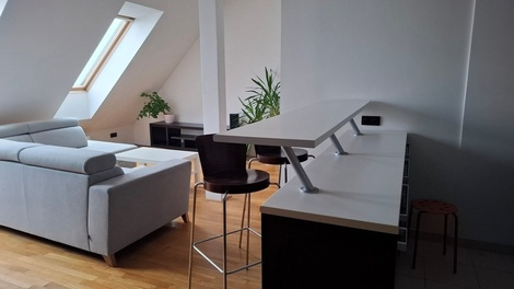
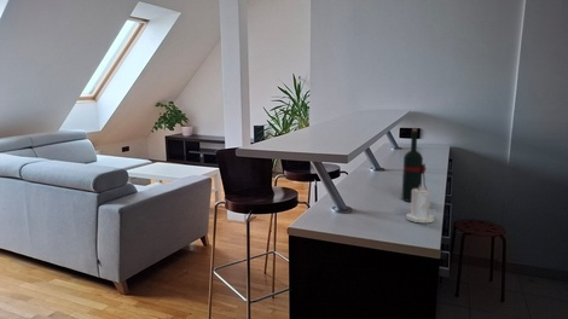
+ candle (421, 202)
+ wine bottle (416, 164)
